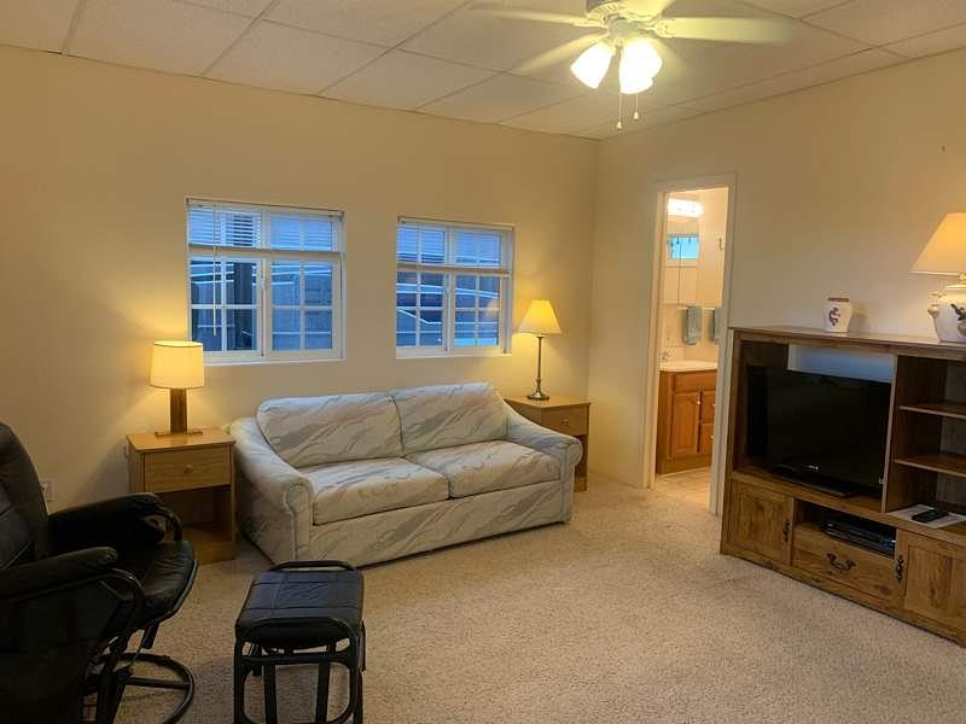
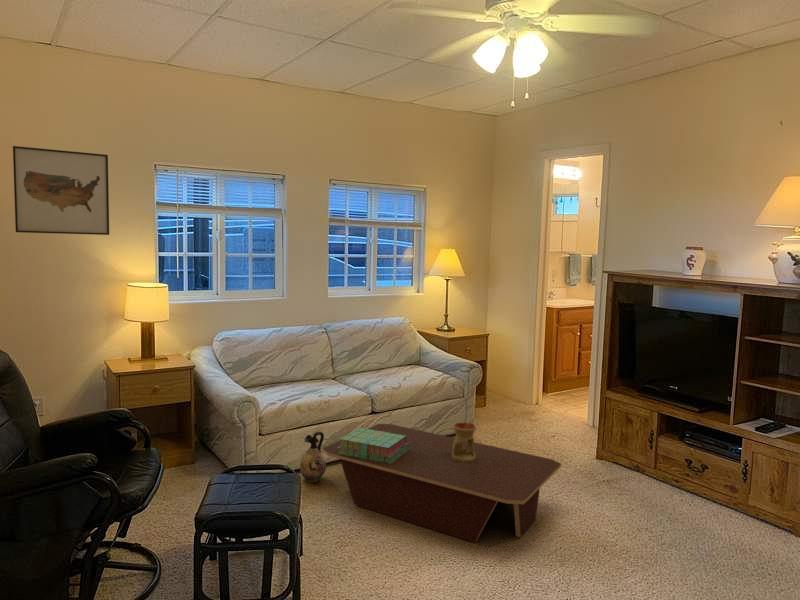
+ oil burner (462, 440)
+ wall art (63, 192)
+ stack of books (373, 444)
+ coffee table (438, 479)
+ ceramic jug (314, 455)
